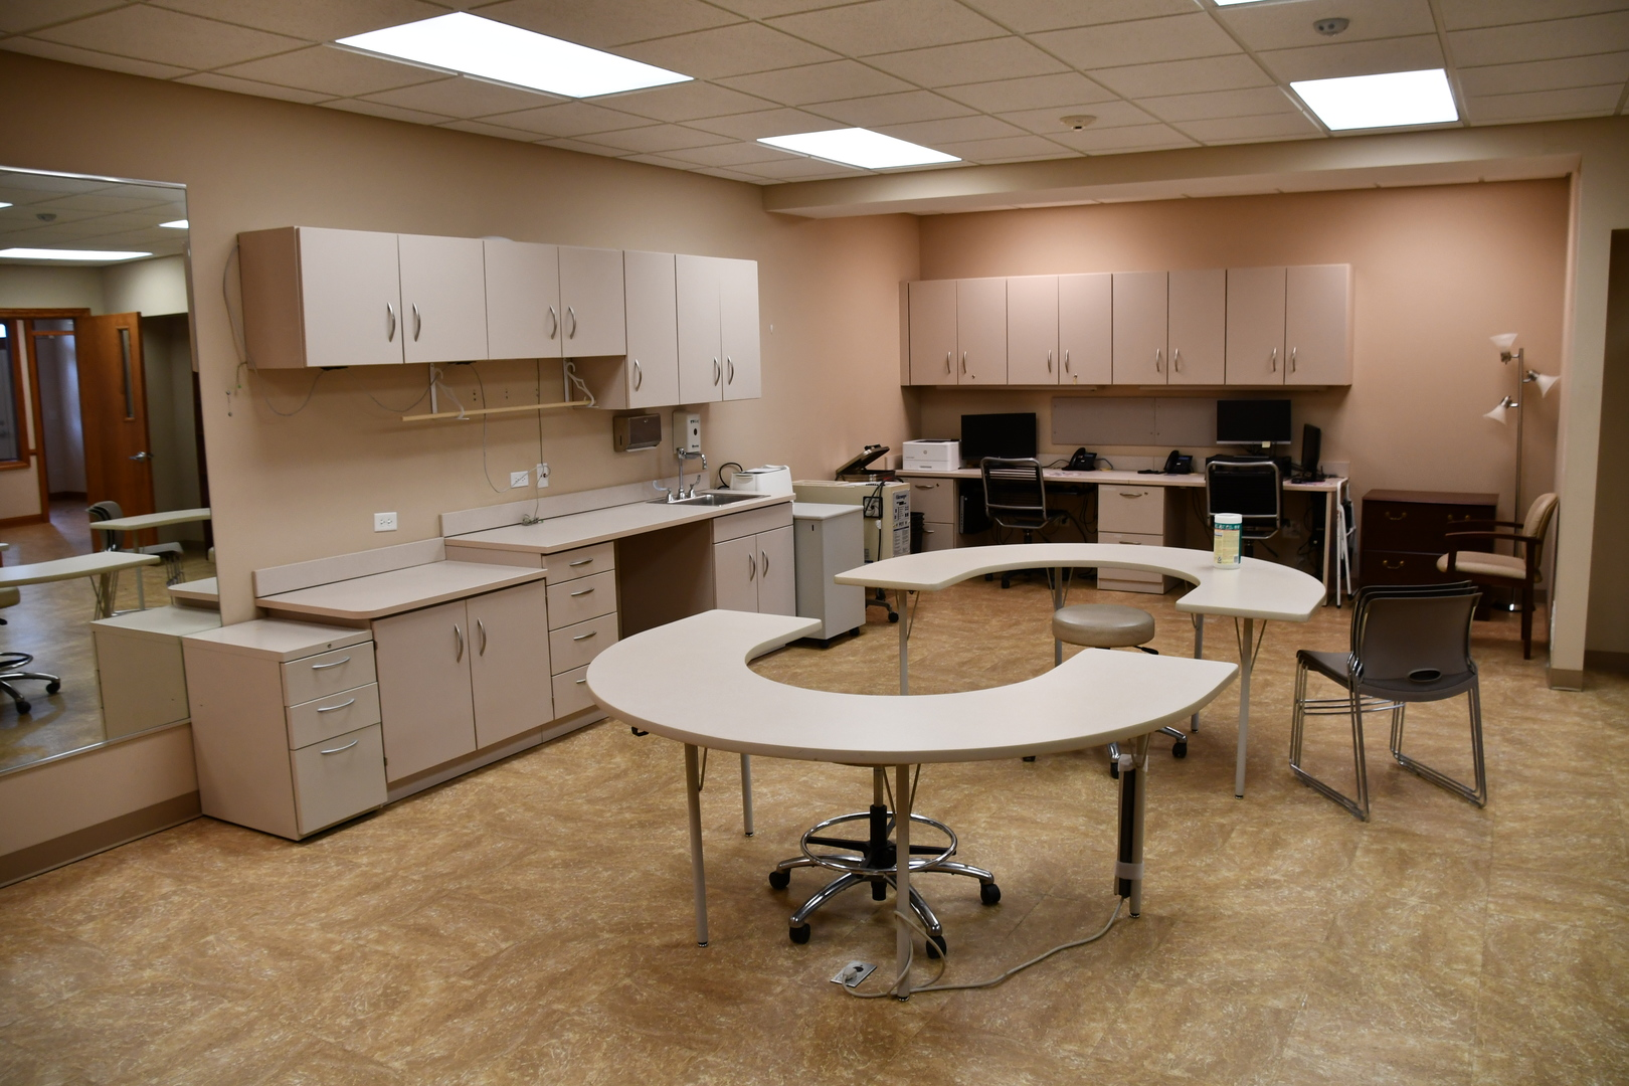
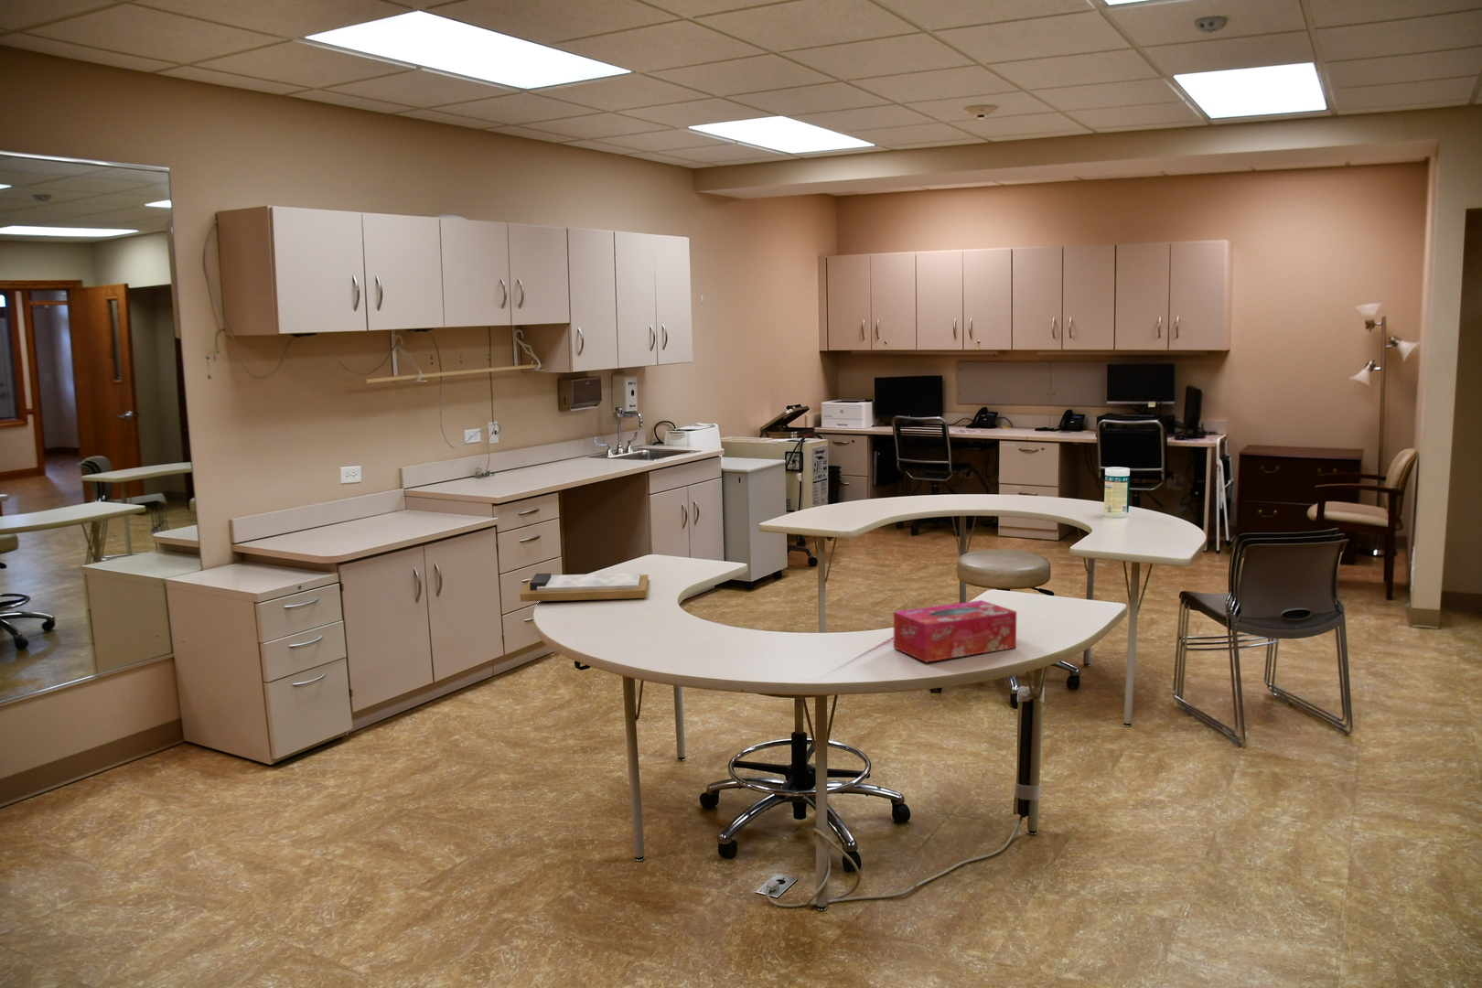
+ clipboard (587, 583)
+ tissue box (954, 630)
